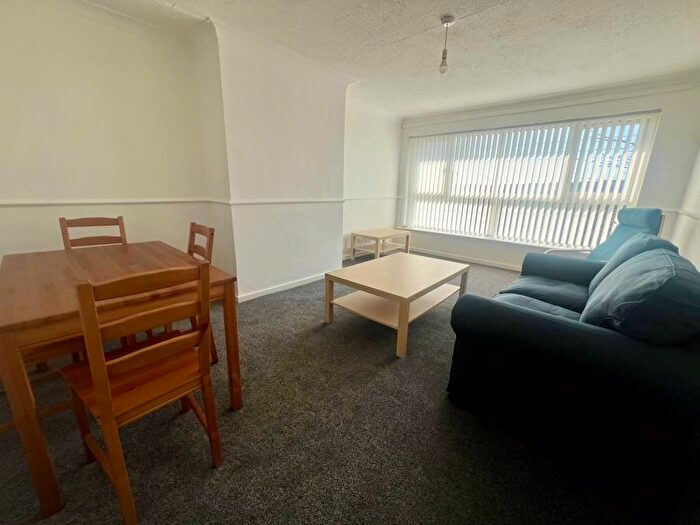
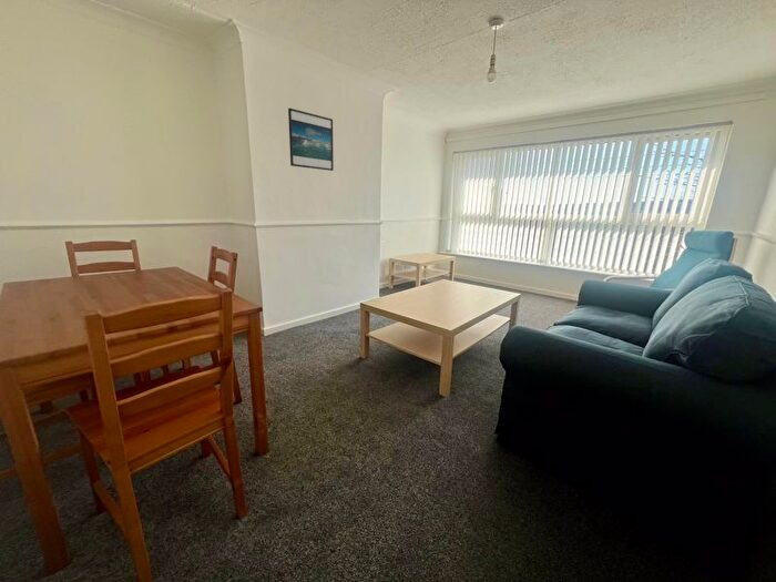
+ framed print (312, 141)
